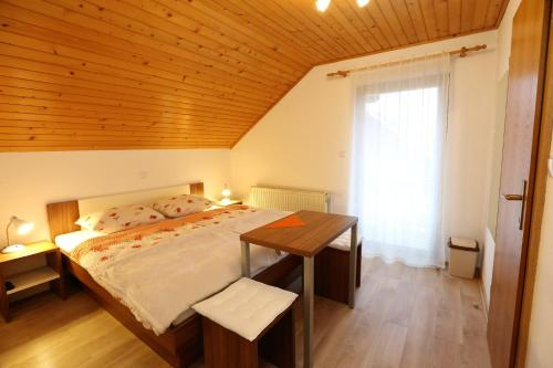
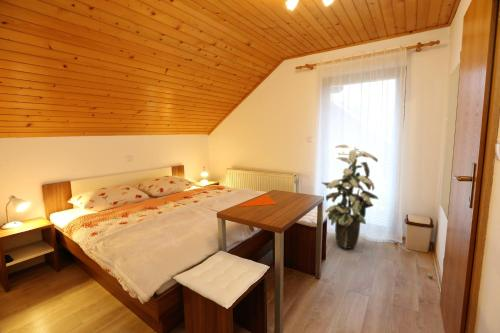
+ indoor plant (347, 195)
